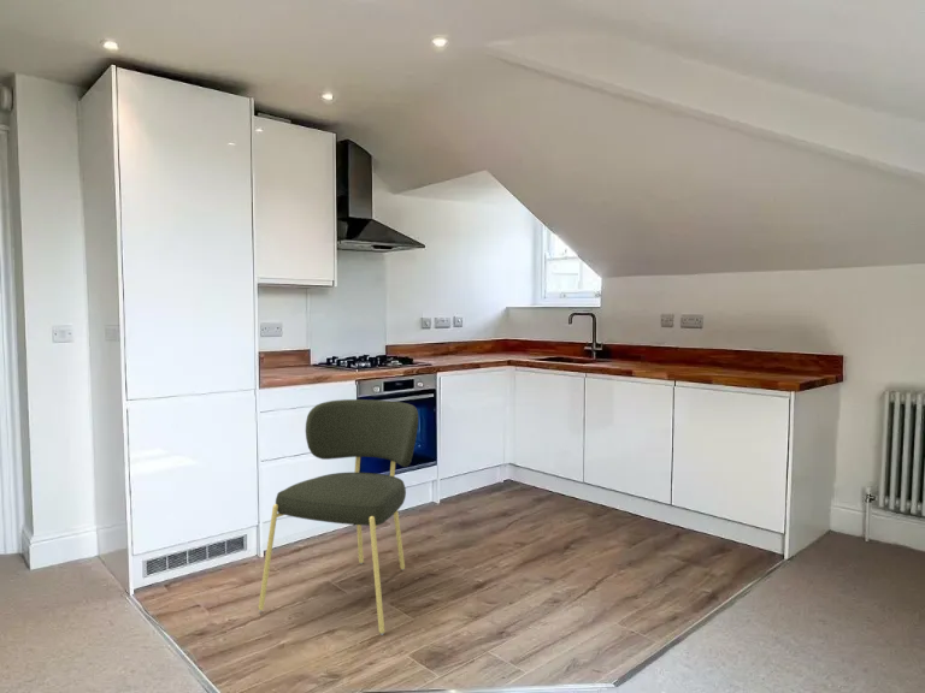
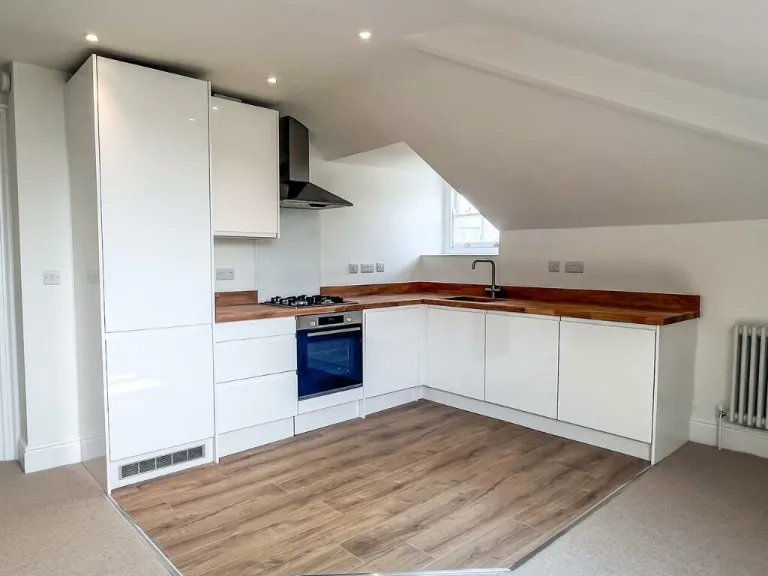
- dining chair (352, 500)
